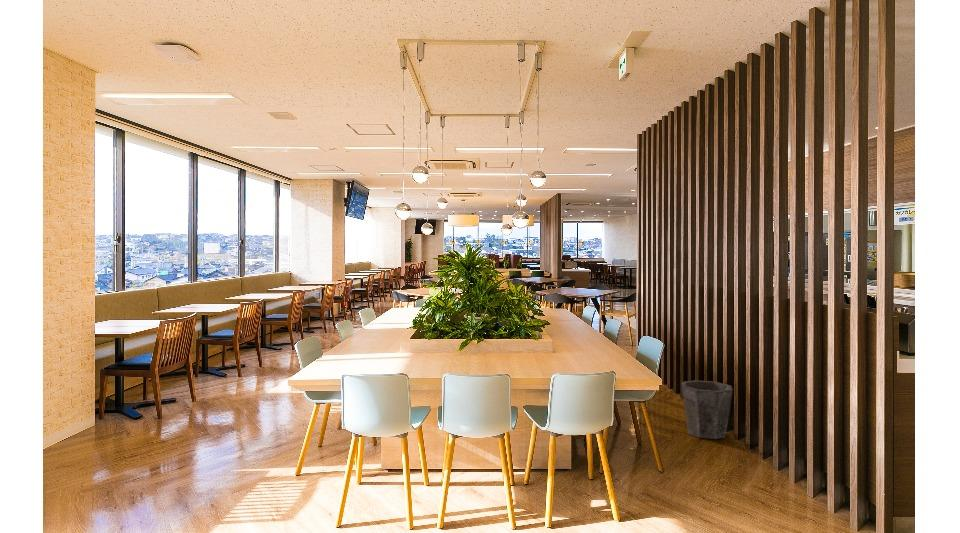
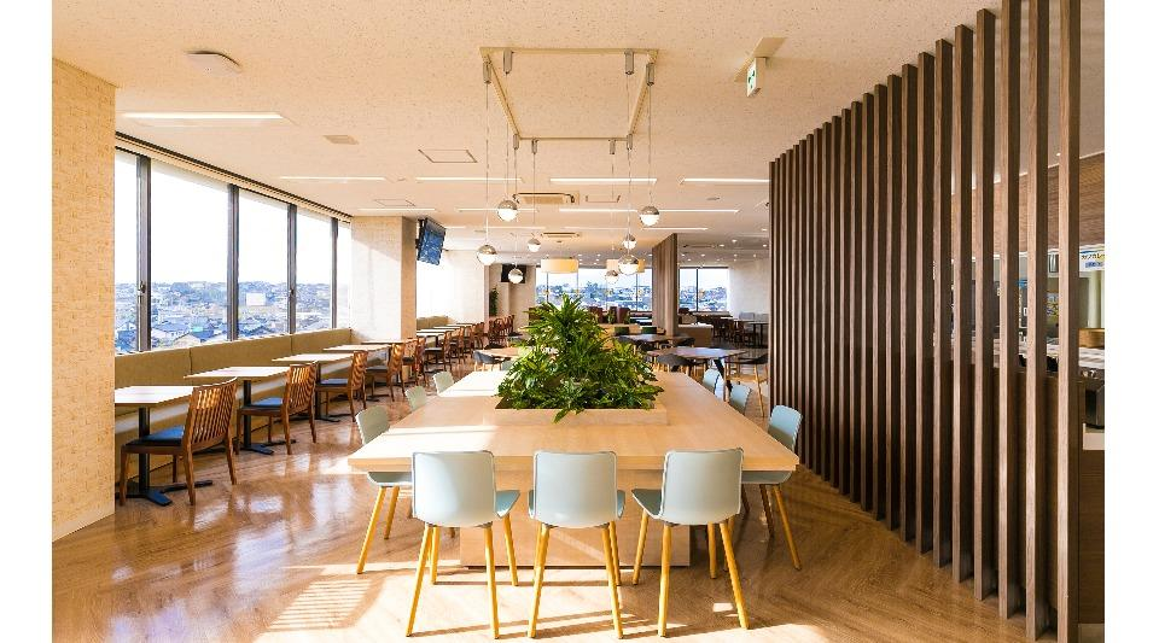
- waste bin (706, 409)
